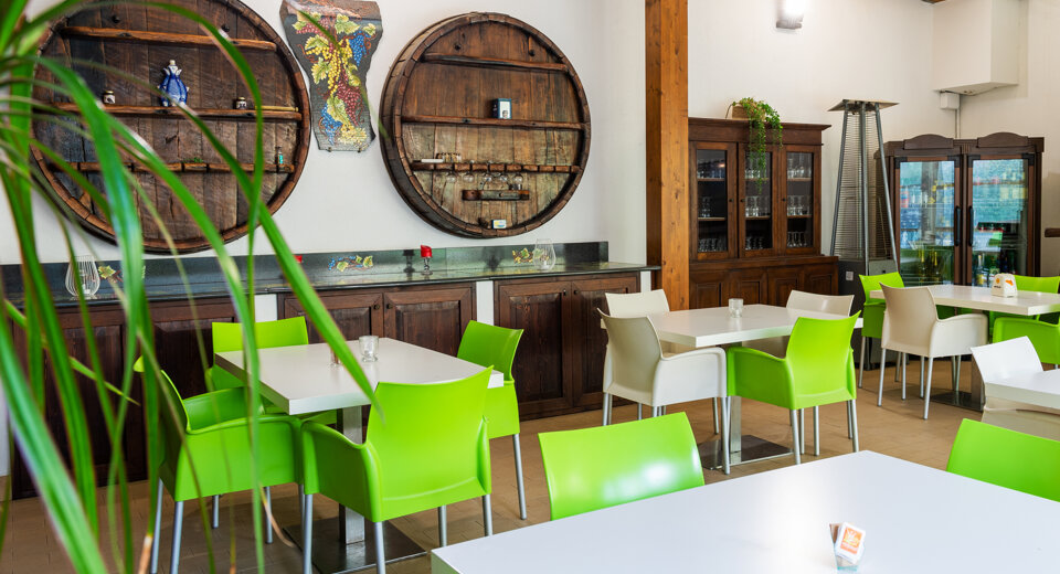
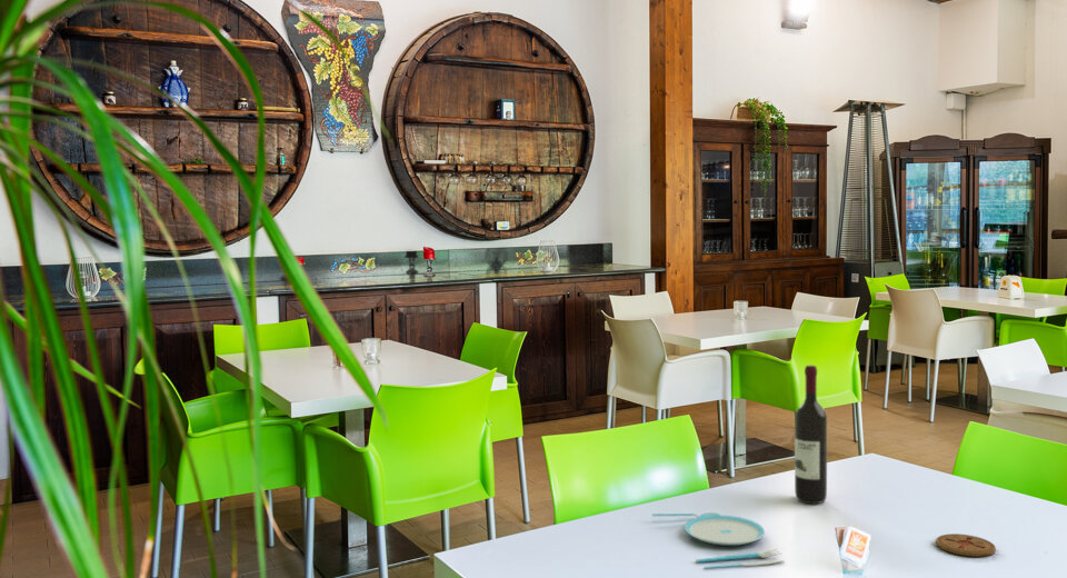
+ plate (718, 535)
+ wine bottle (810, 432)
+ coaster (965, 545)
